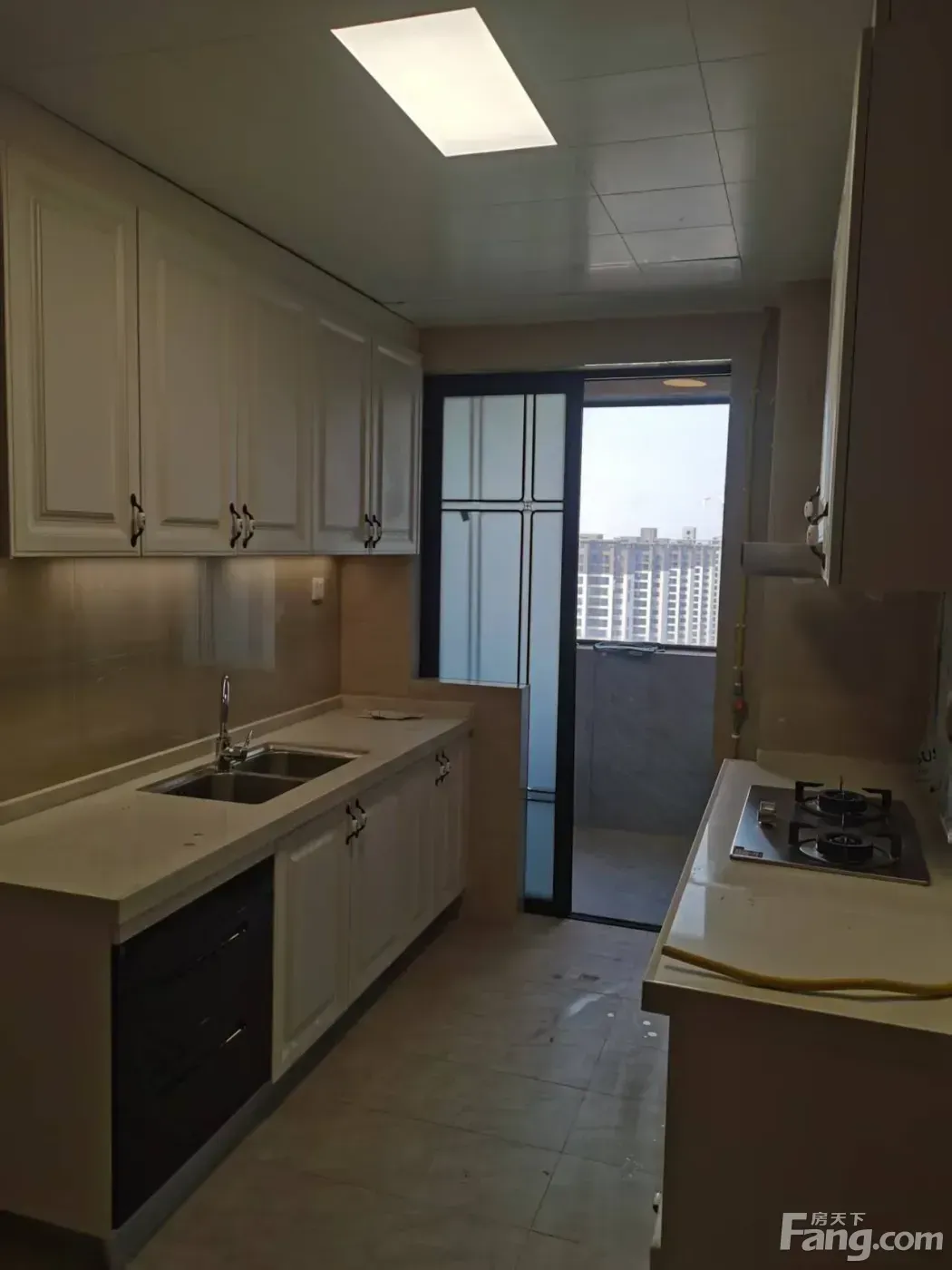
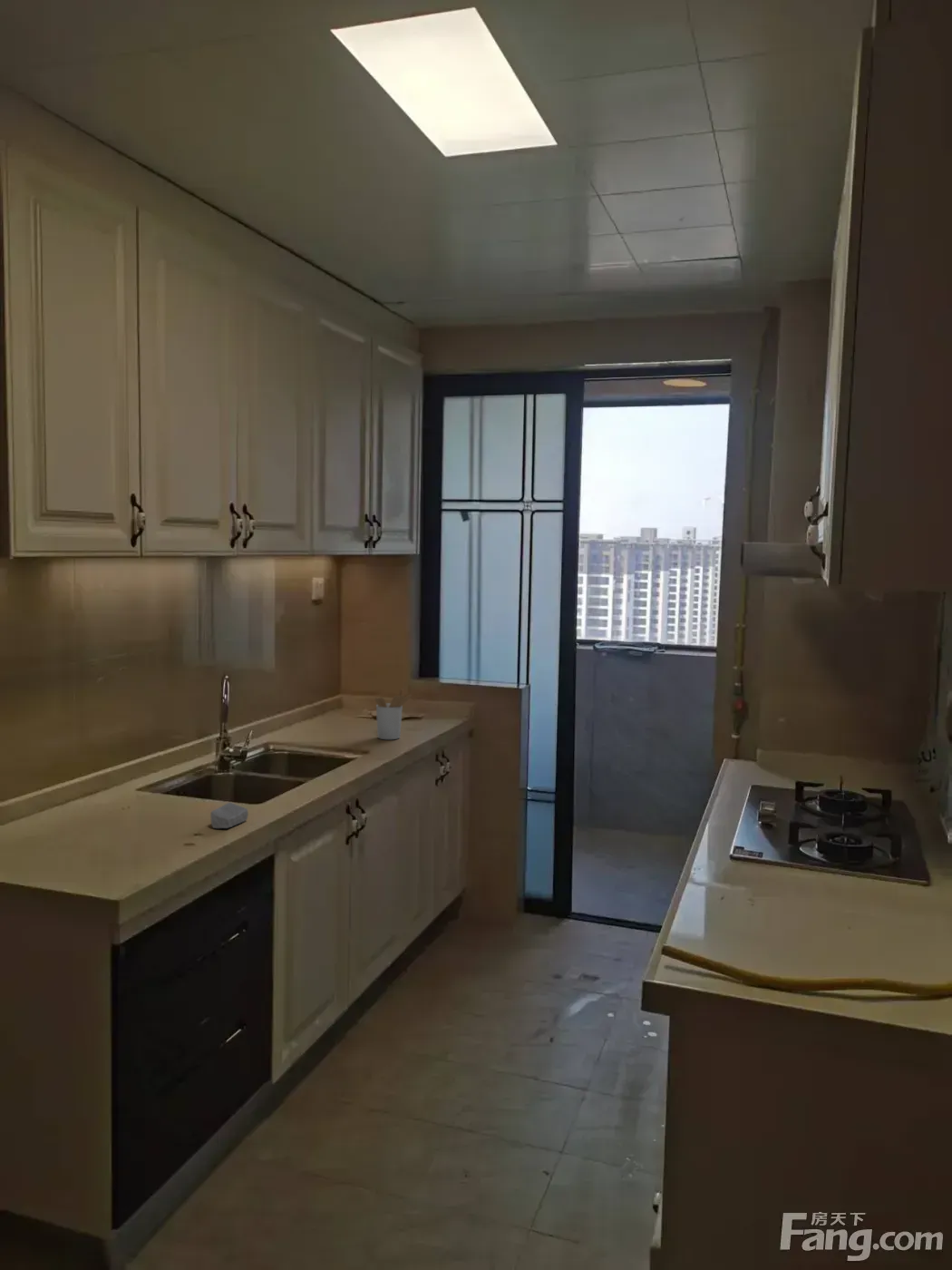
+ soap bar (228, 816)
+ utensil holder (393, 714)
